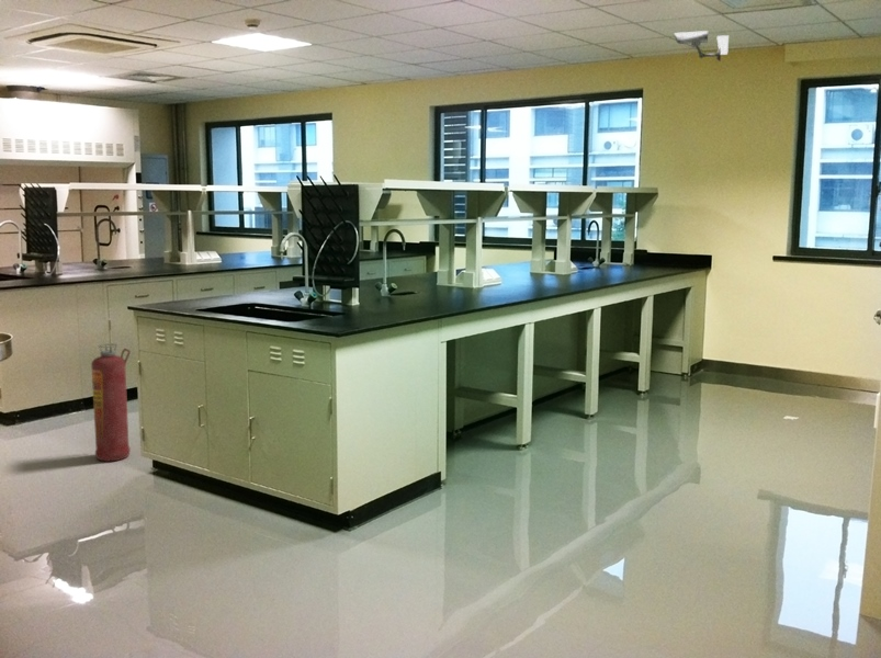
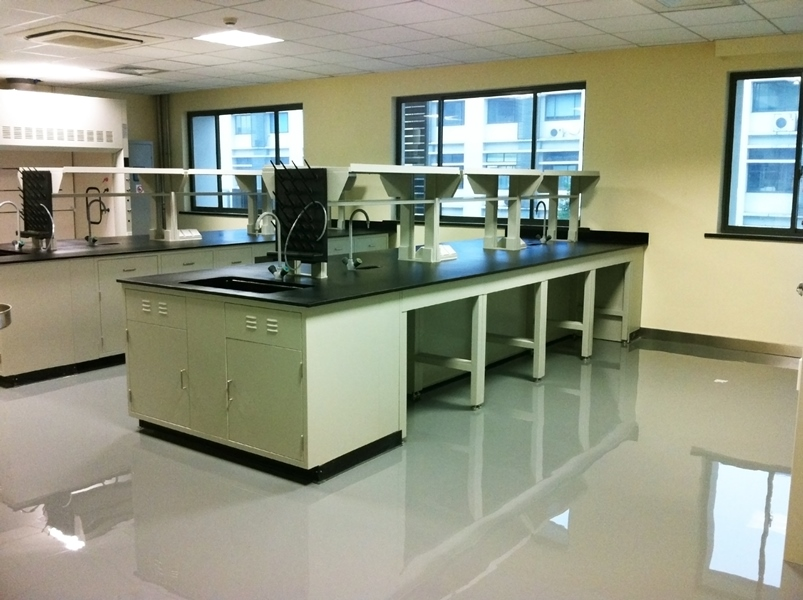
- fire extinguisher (112, 400)
- security camera (699, 48)
